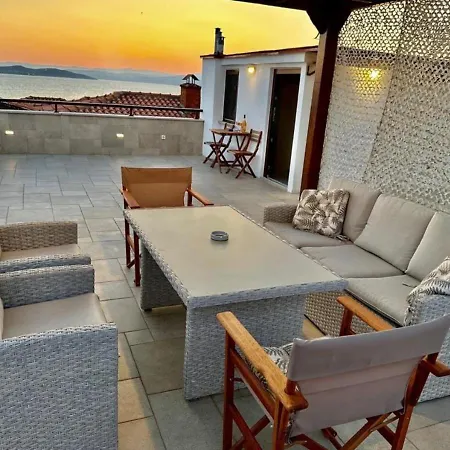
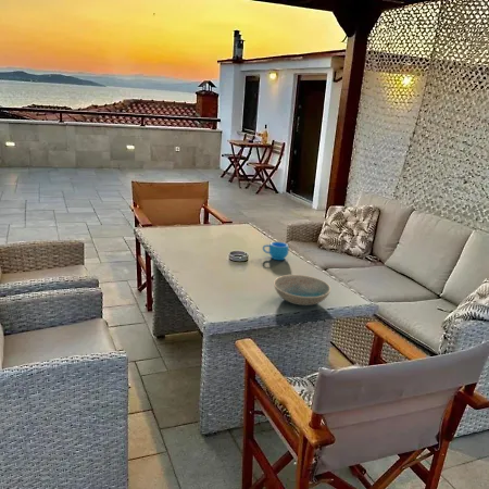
+ dish (301, 292)
+ cup (277, 250)
